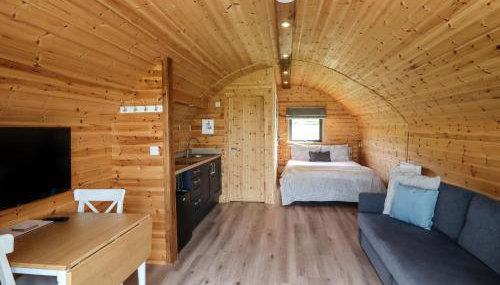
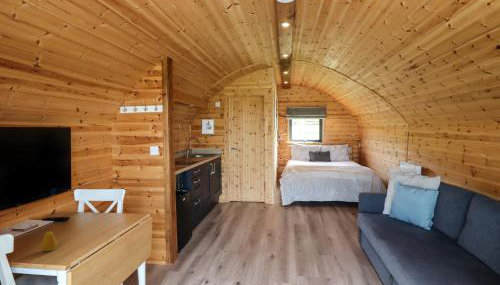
+ fruit (49, 239)
